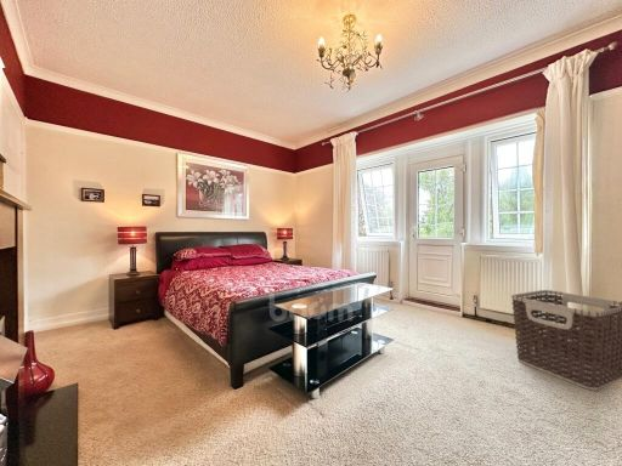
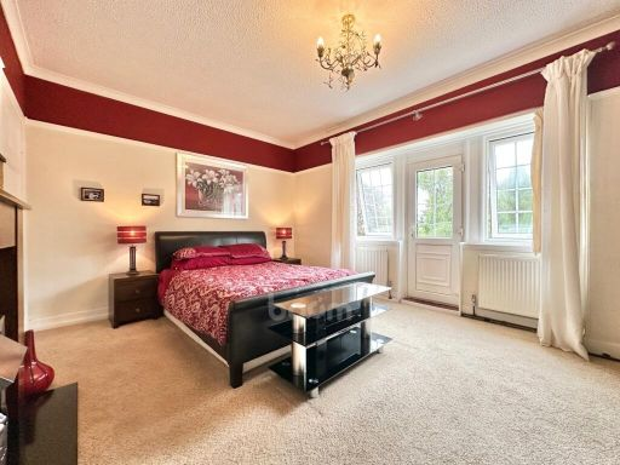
- clothes hamper (567, 333)
